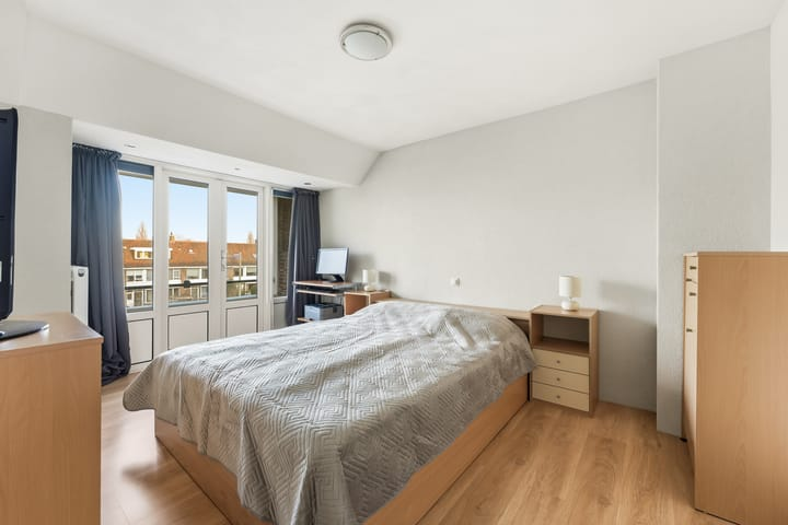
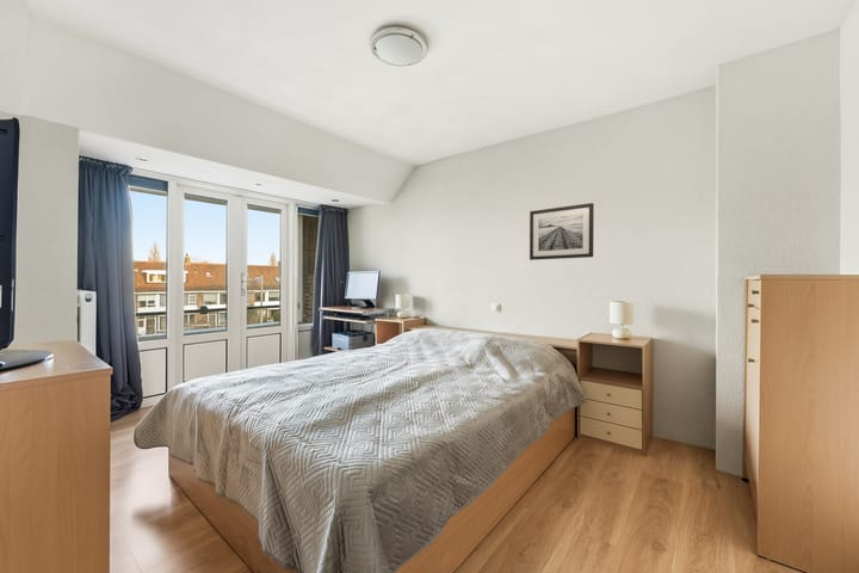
+ wall art (560, 233)
